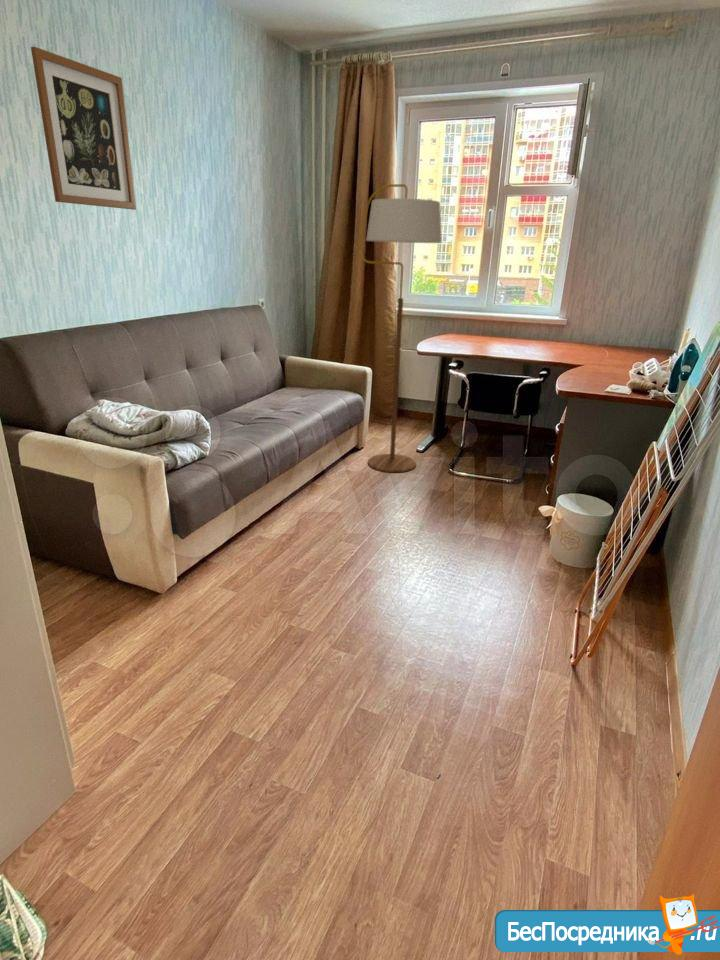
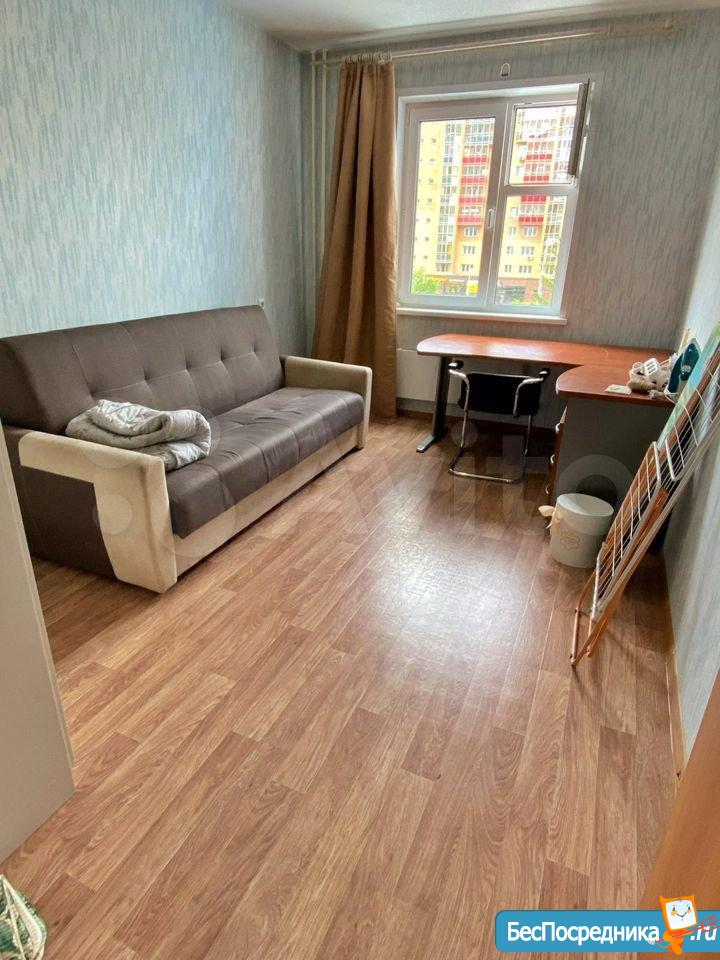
- wall art (89, 137)
- floor lamp (396, 336)
